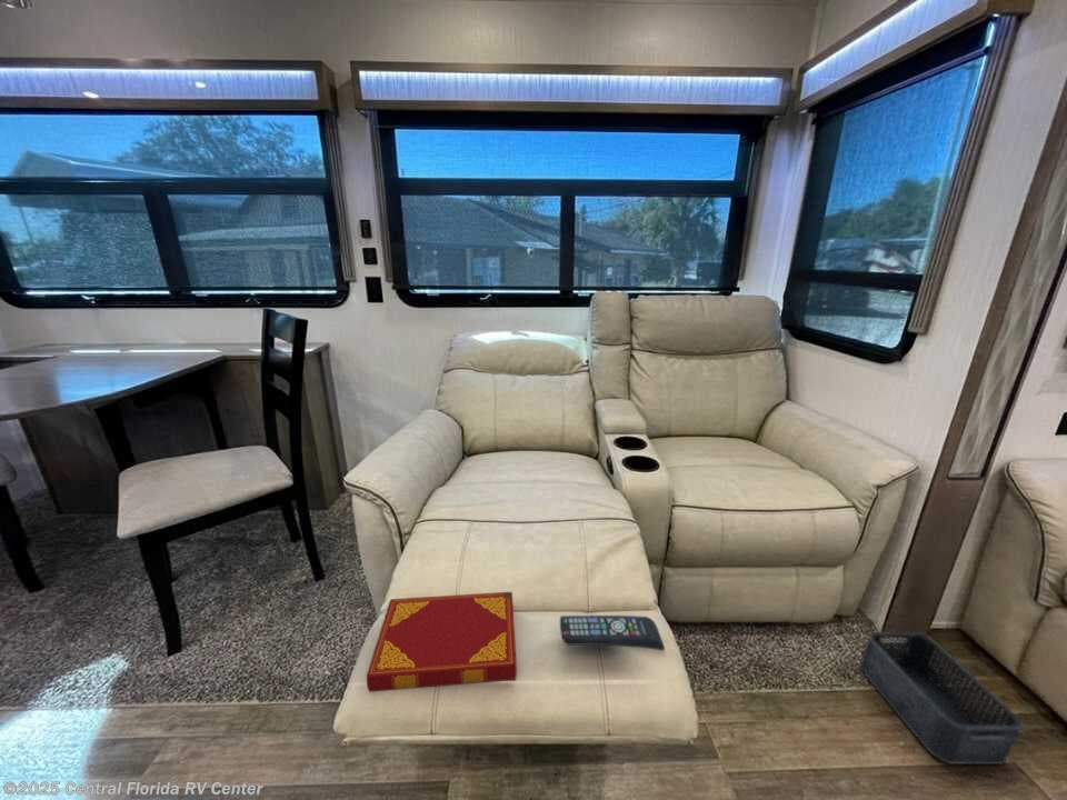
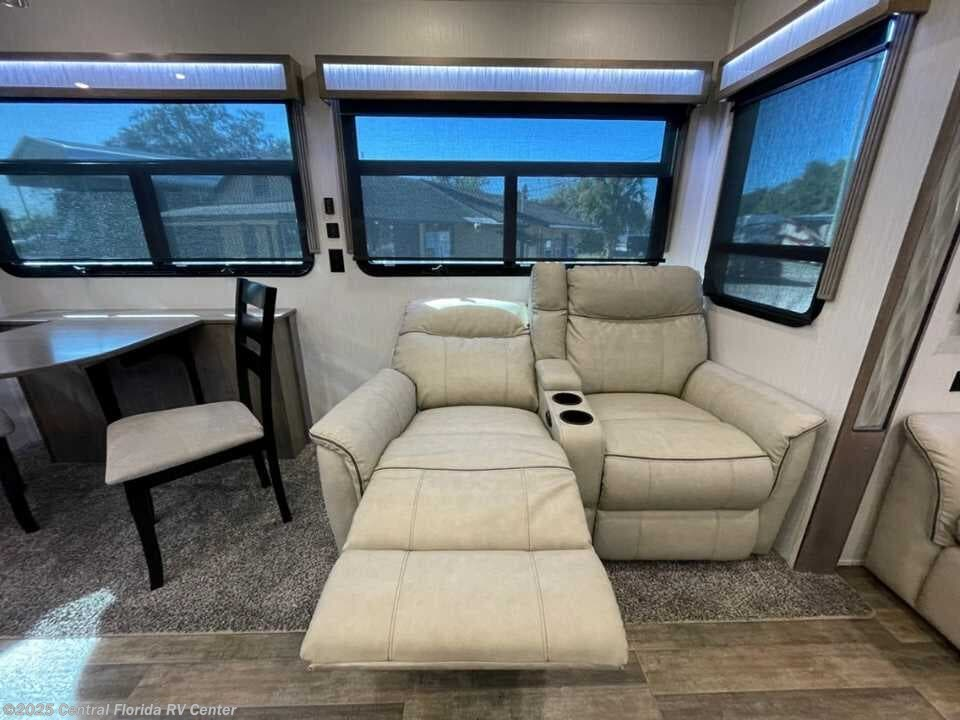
- storage bin (930, 691)
- remote control (610, 633)
- hardback book (448, 637)
